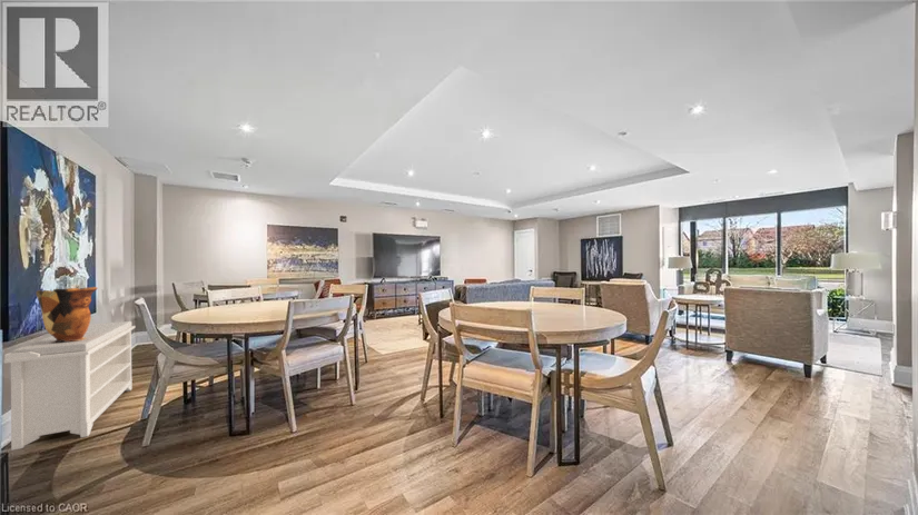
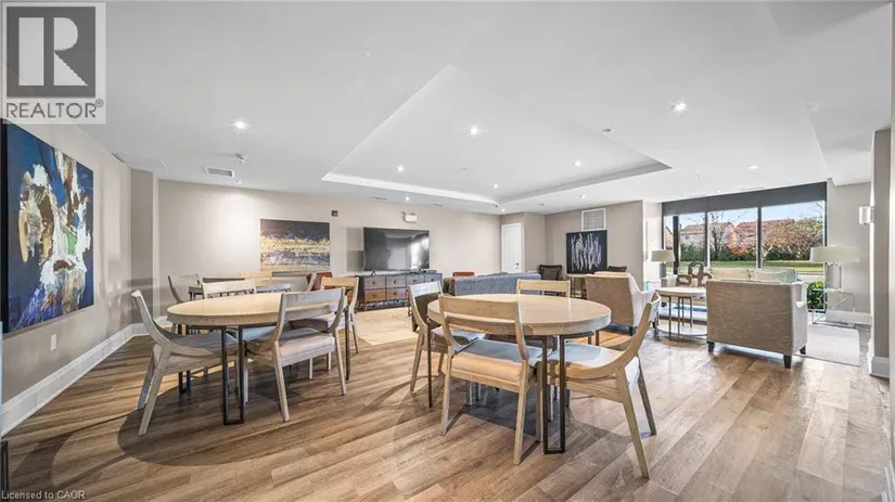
- decorative vase (69, 313)
- bench (82, 373)
